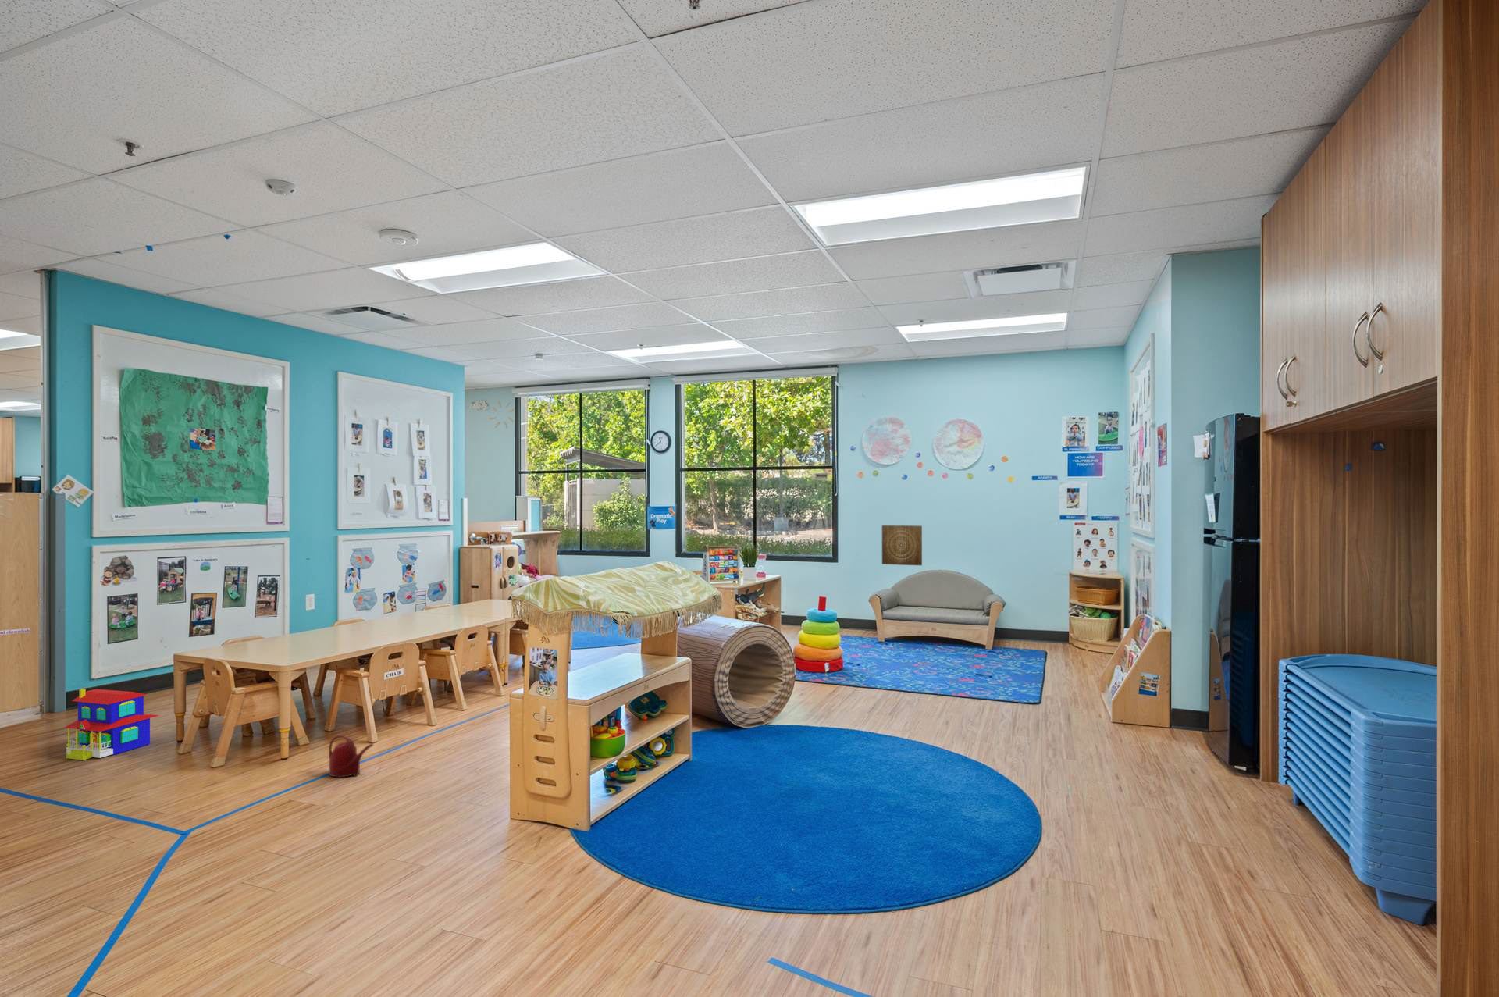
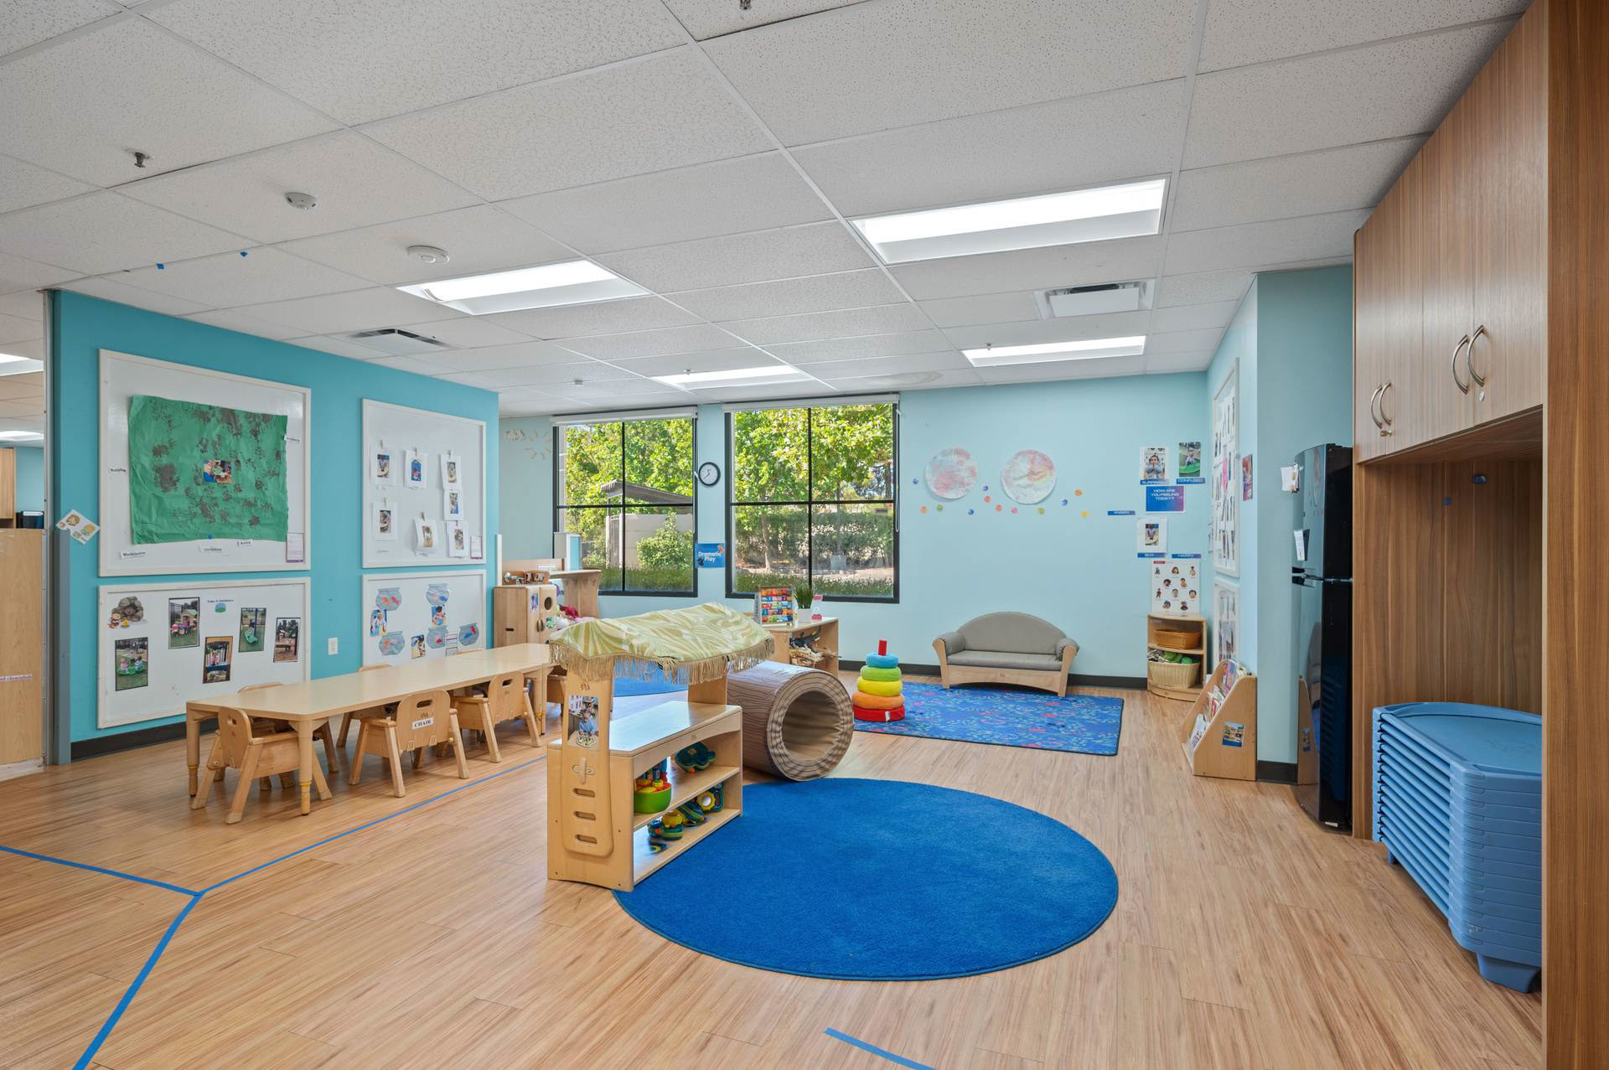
- wall art (901, 545)
- watering can (352, 754)
- toy house (109, 719)
